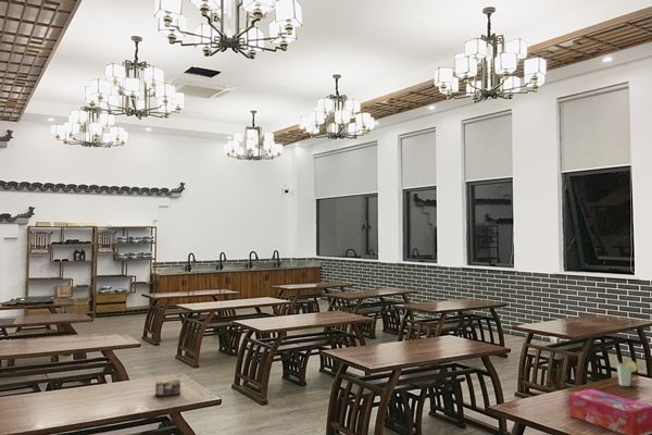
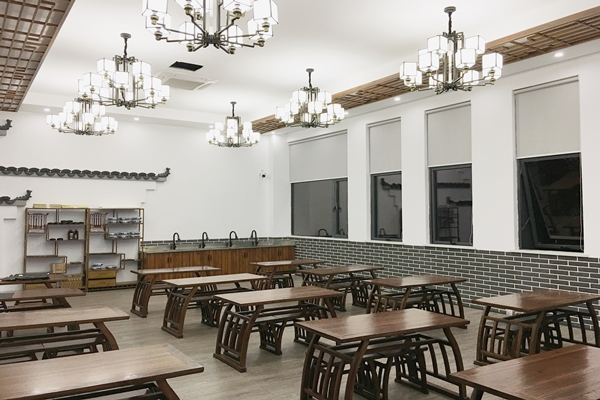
- tea box (167, 387)
- tissue box (610, 411)
- cup (626, 371)
